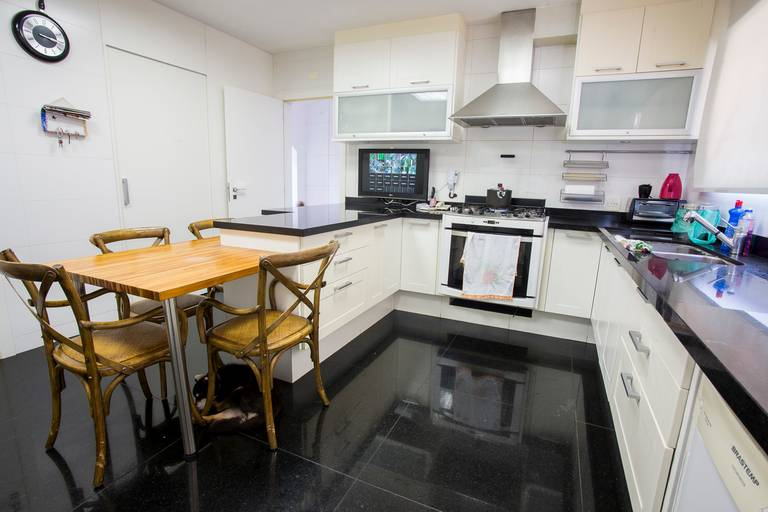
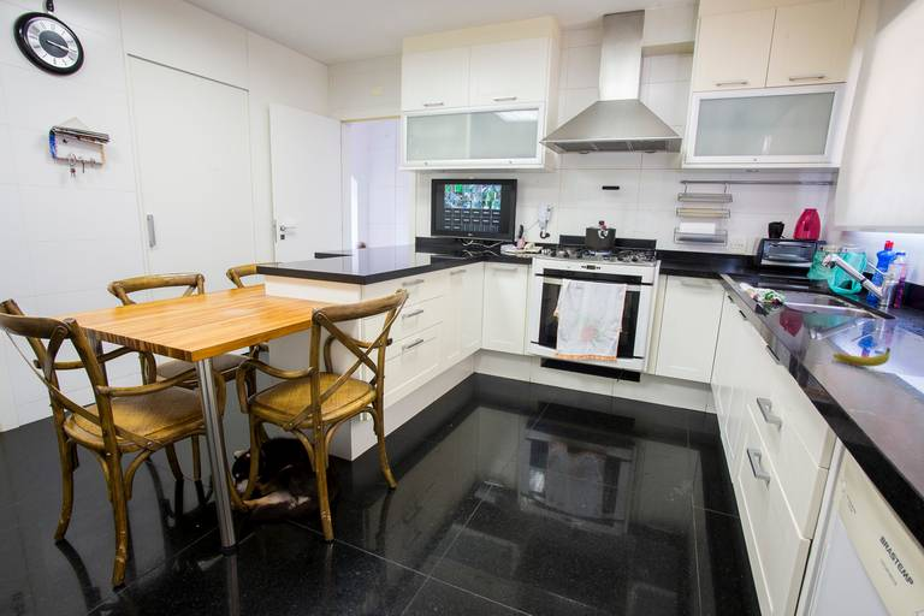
+ fruit (860, 357)
